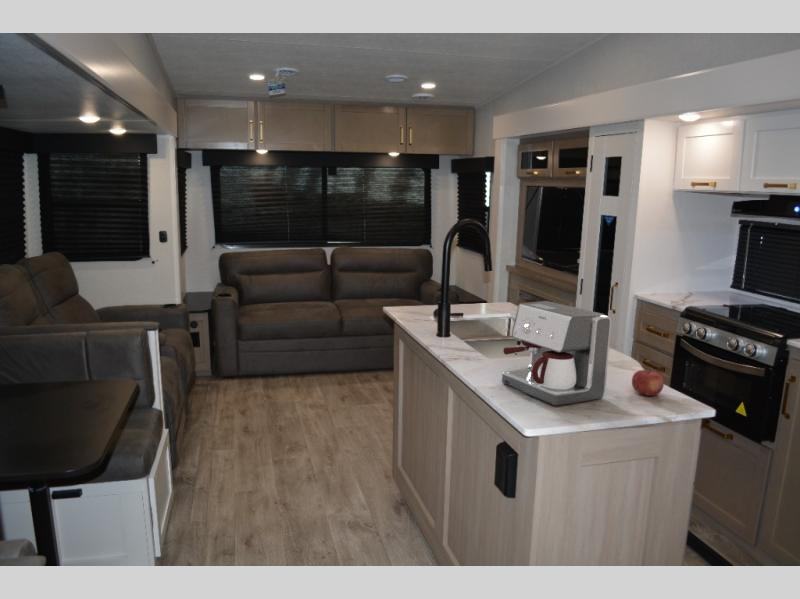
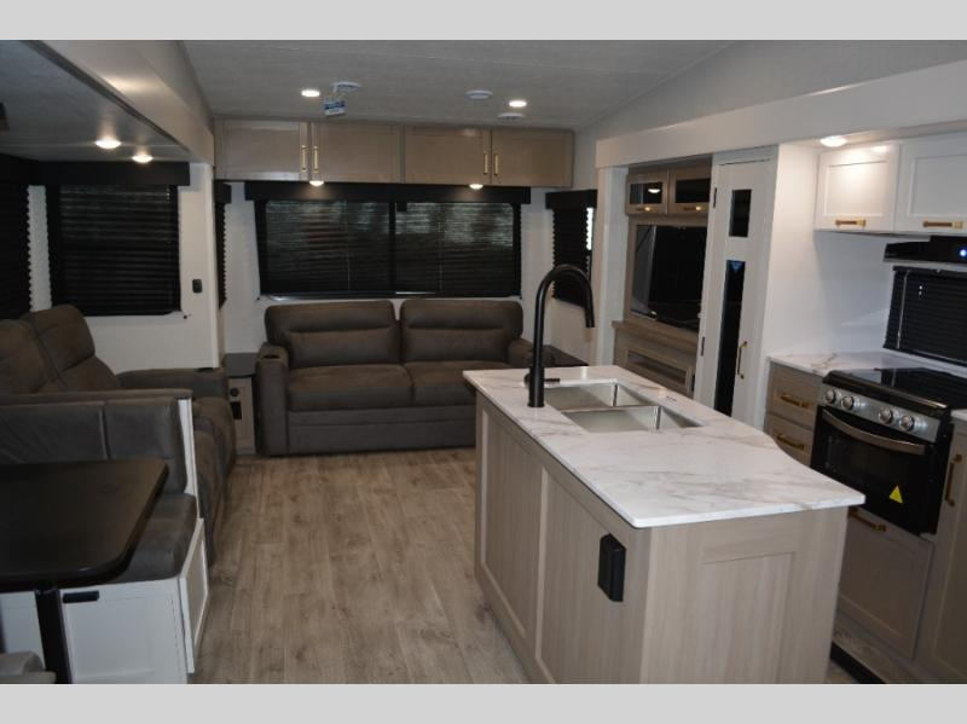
- coffee maker (554, 349)
- fruit (647, 381)
